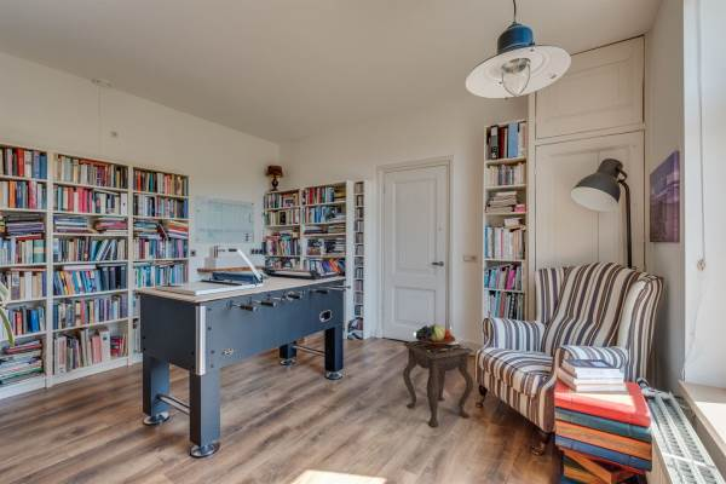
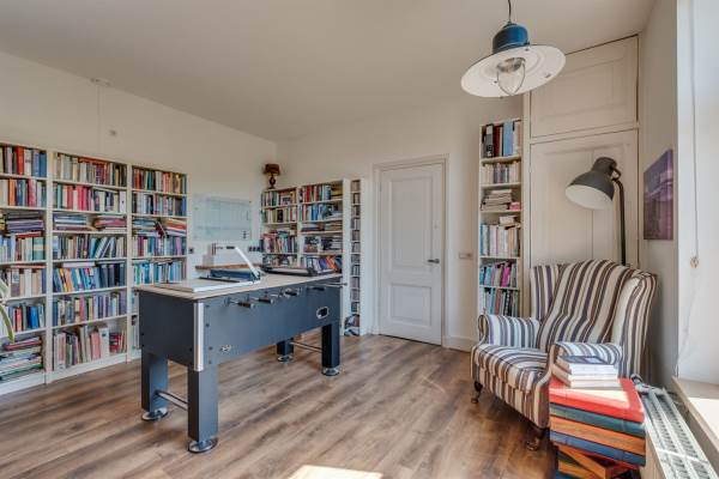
- side table (434, 365)
